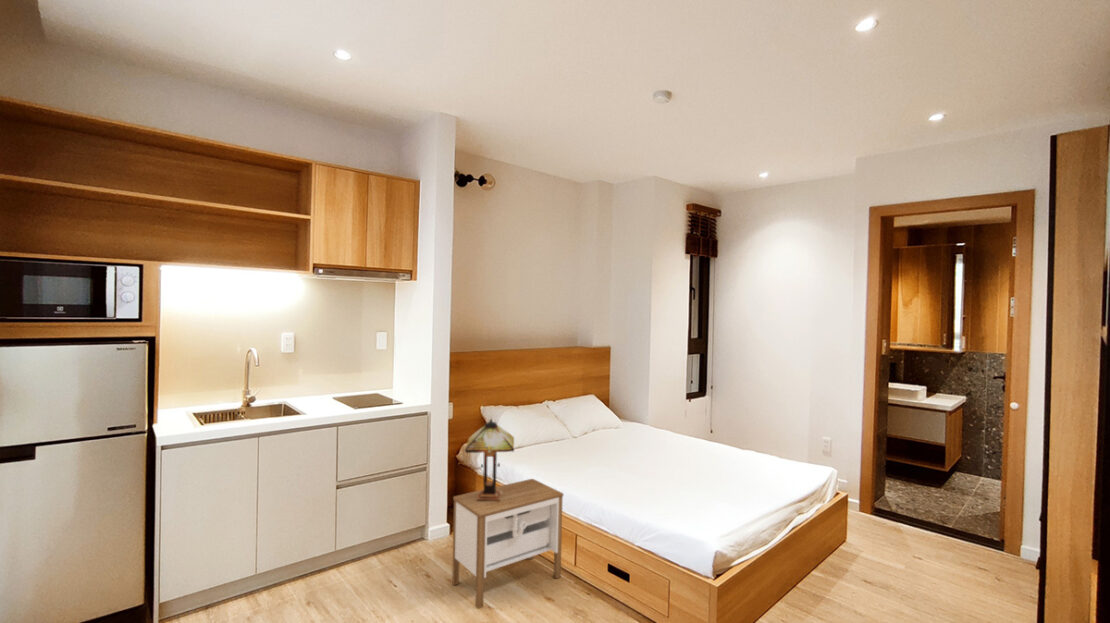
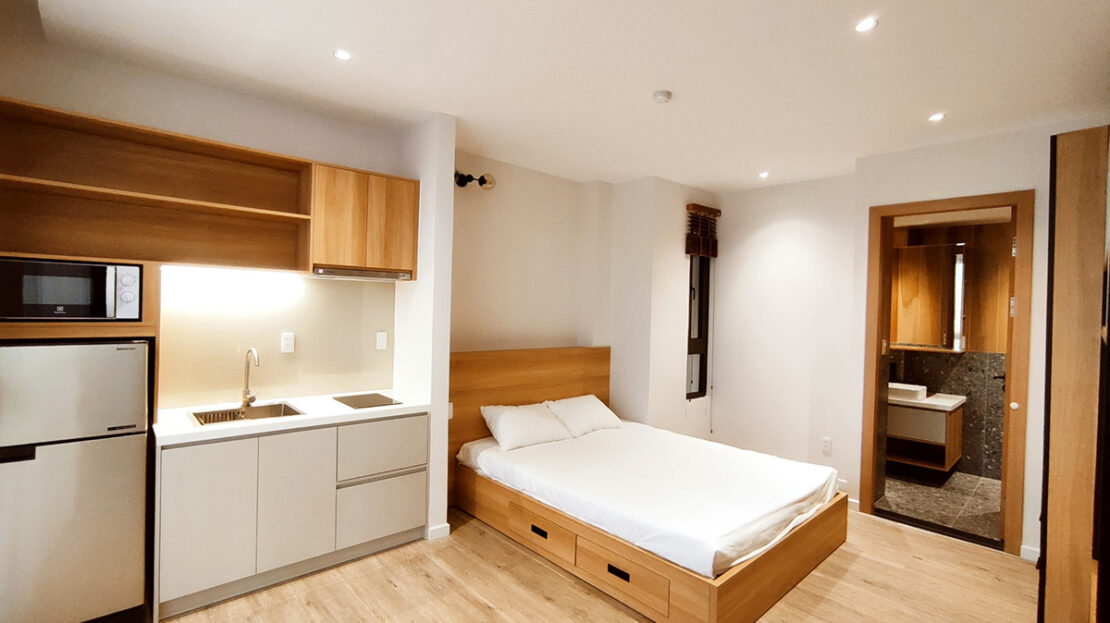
- table lamp (490, 456)
- nightstand (507, 537)
